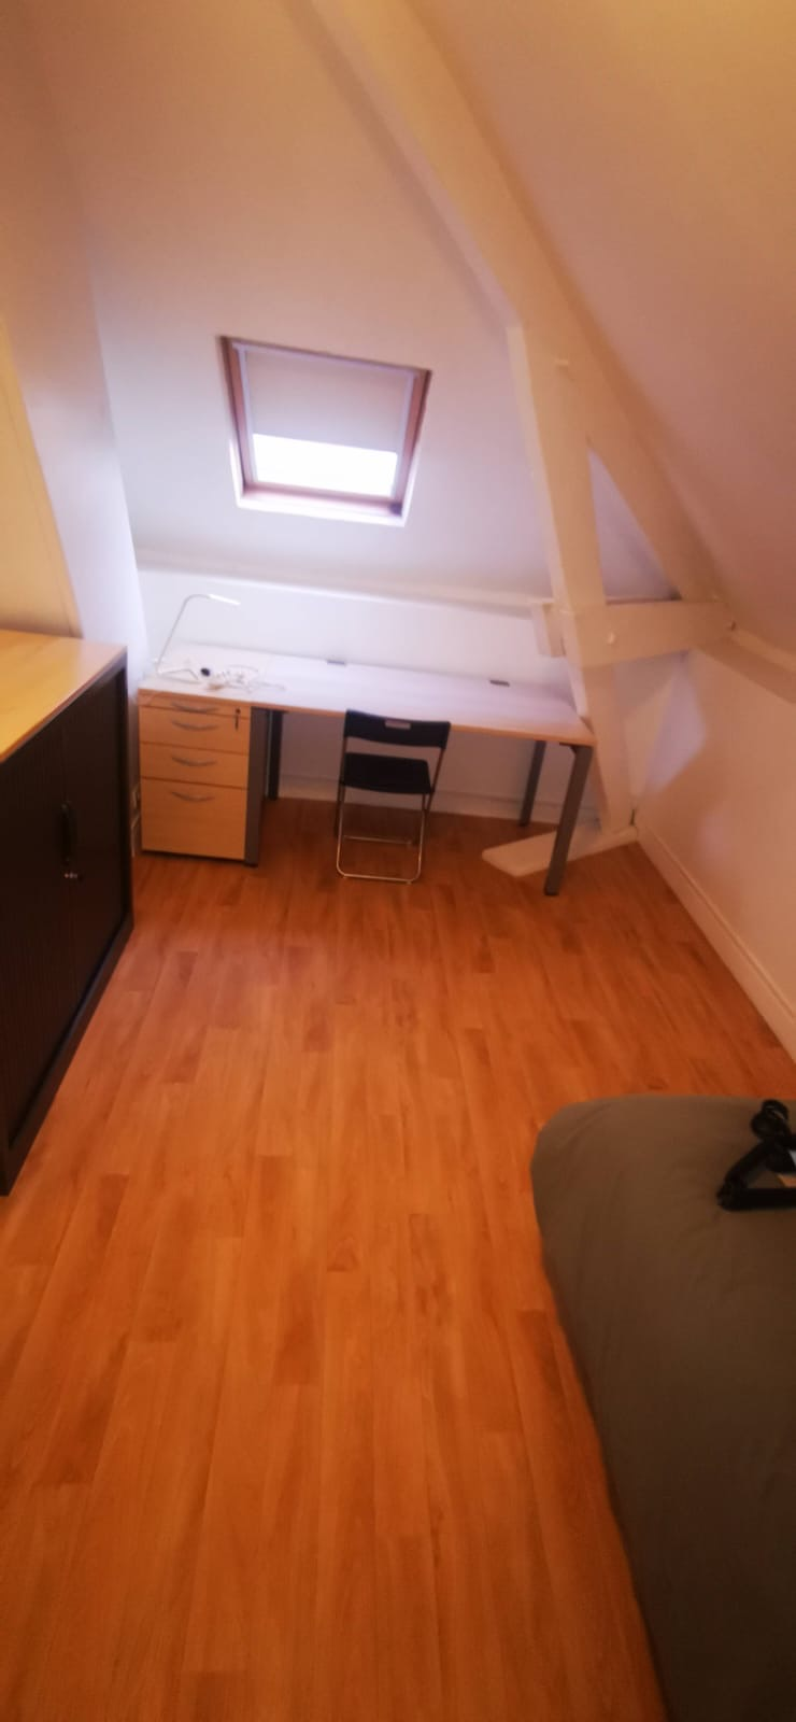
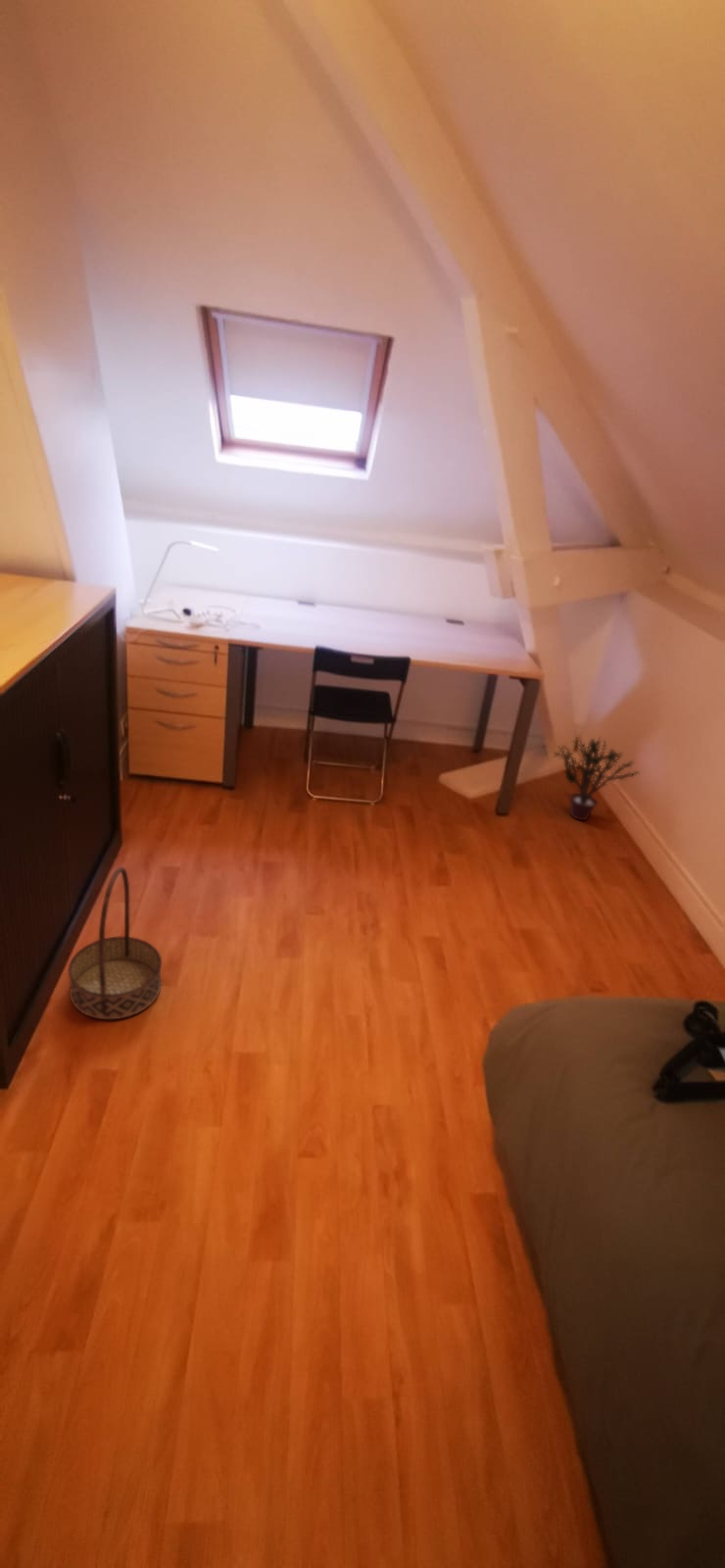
+ basket (115, 937)
+ potted plant (588, 779)
